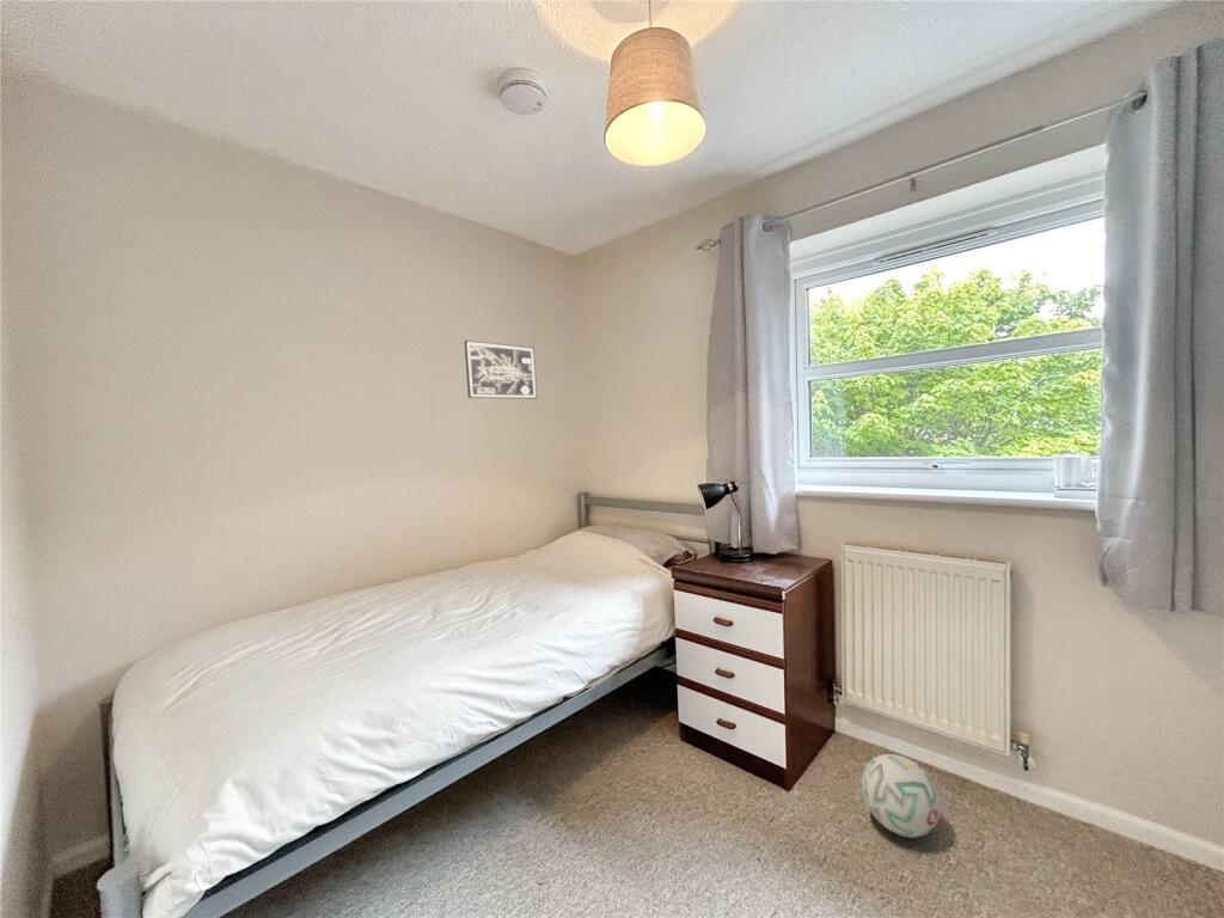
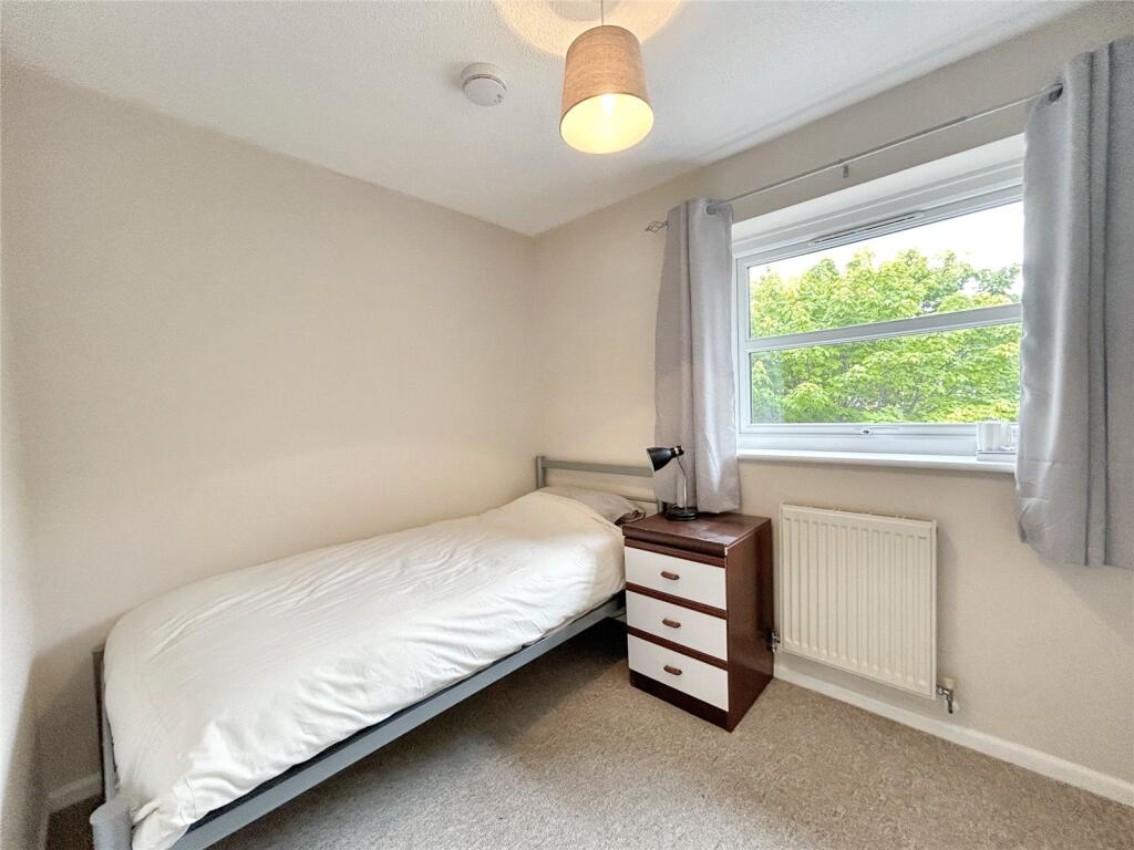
- ball (899, 794)
- wall art (502, 371)
